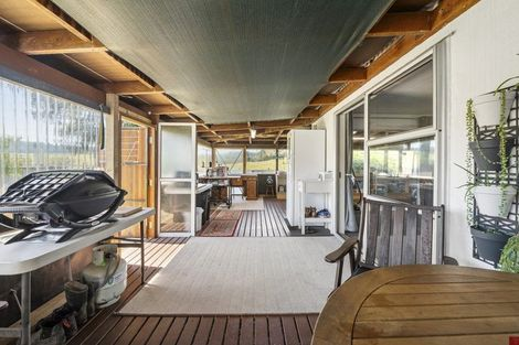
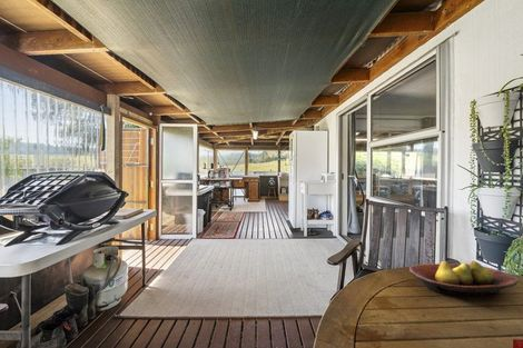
+ fruit bowl (460, 275)
